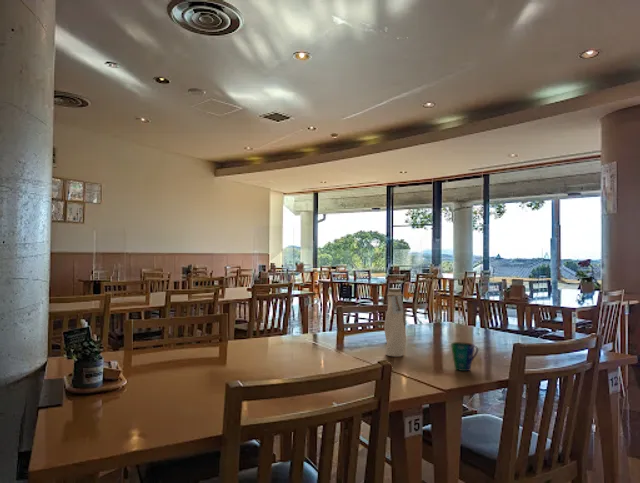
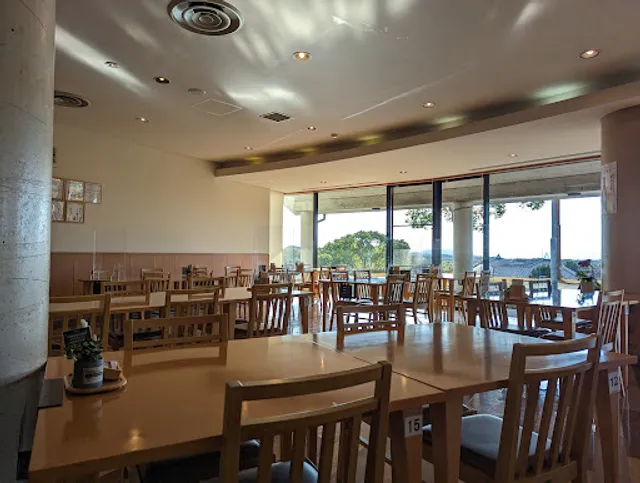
- water bottle (395, 321)
- cup (465, 356)
